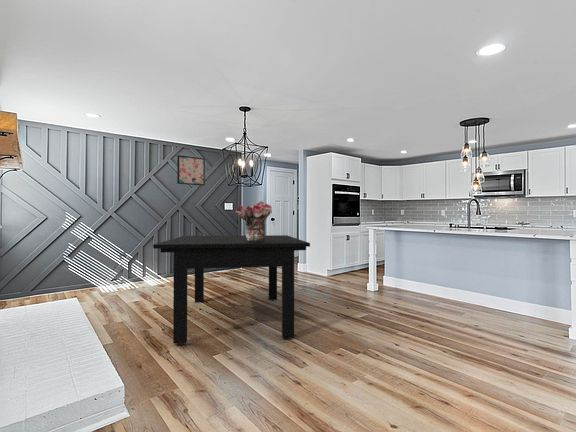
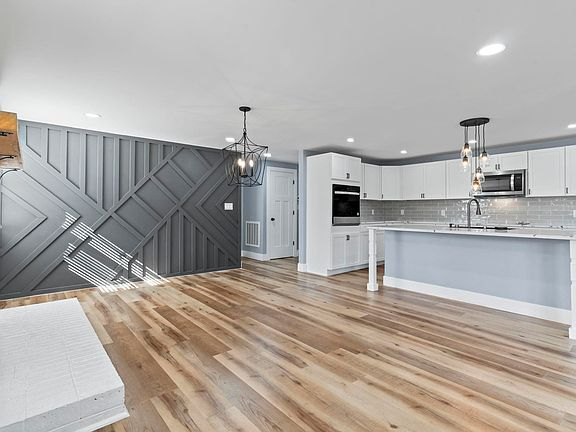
- wall art (191, 170)
- bouquet (254, 221)
- dining table (235, 267)
